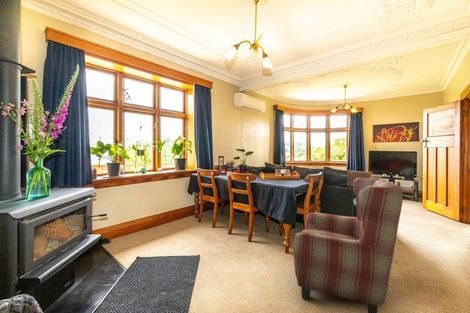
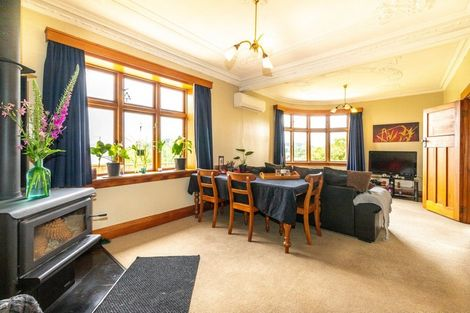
- armchair (342, 233)
